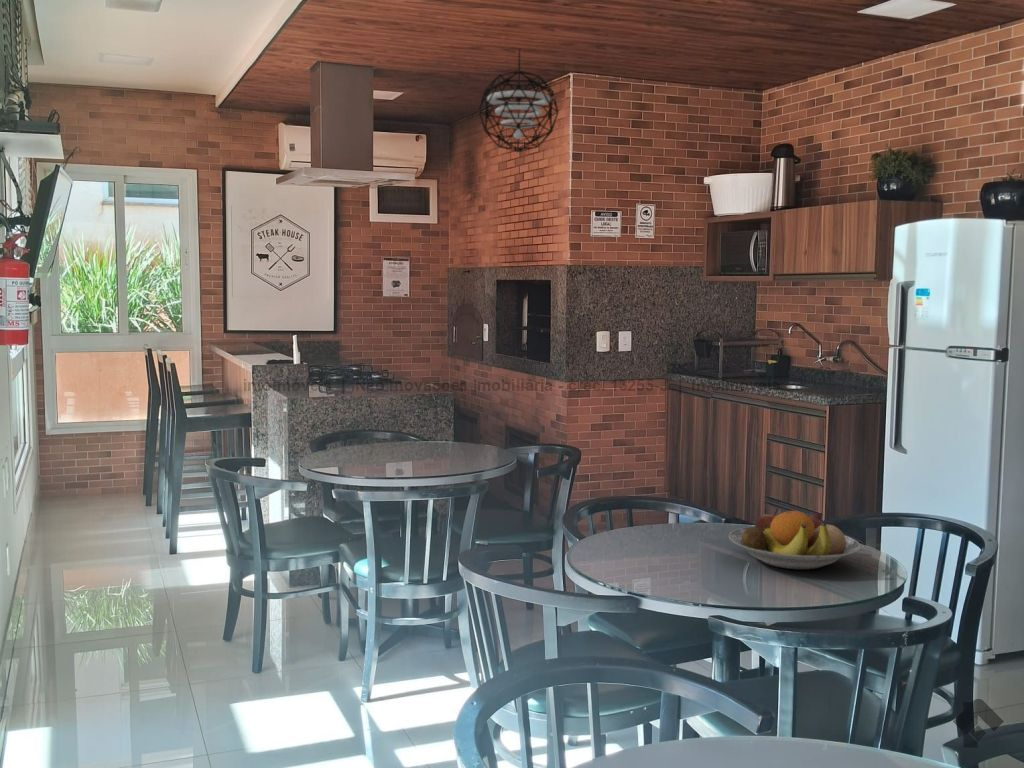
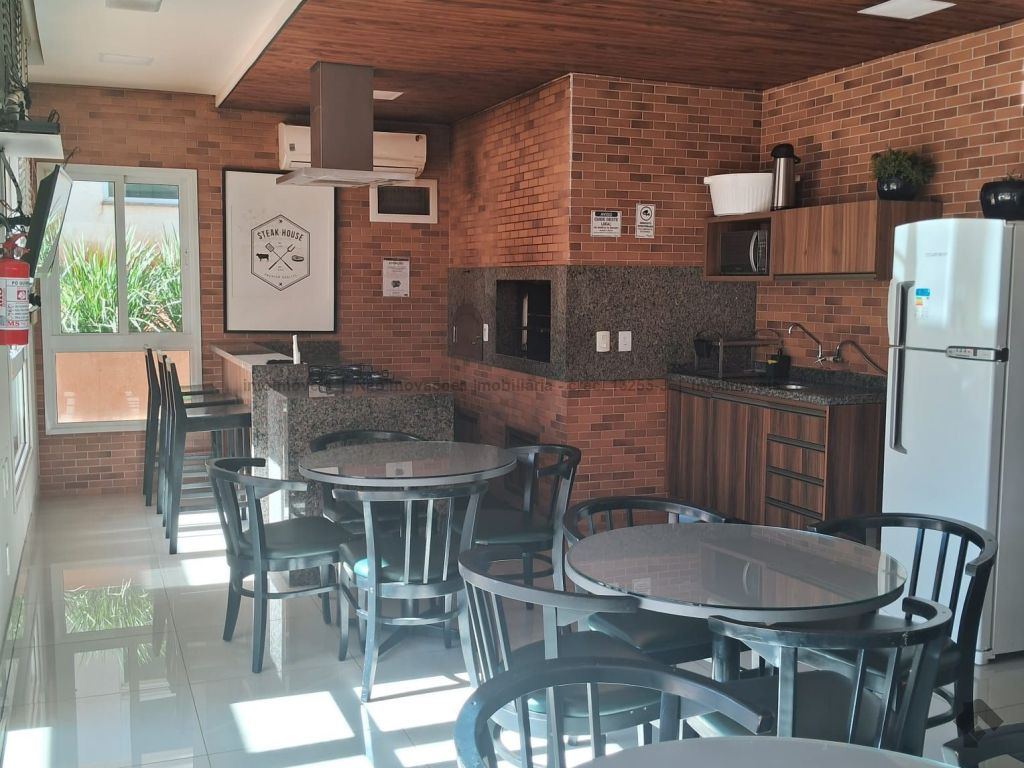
- pendant light (518, 100)
- fruit bowl (793, 534)
